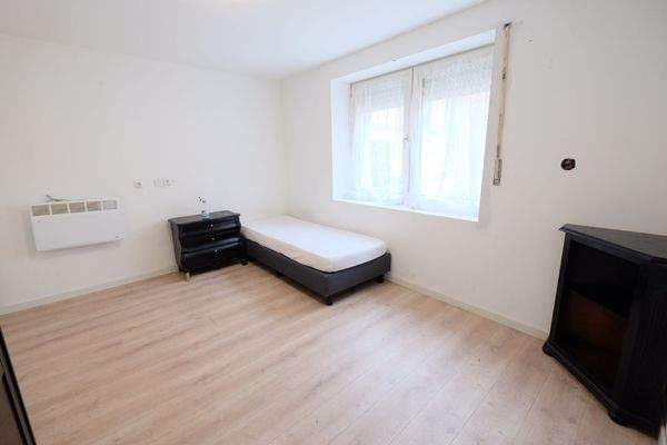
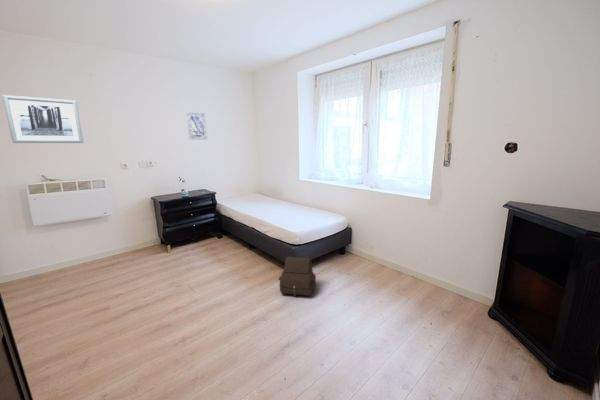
+ satchel (298, 273)
+ wall art (197, 126)
+ wall art (46, 120)
